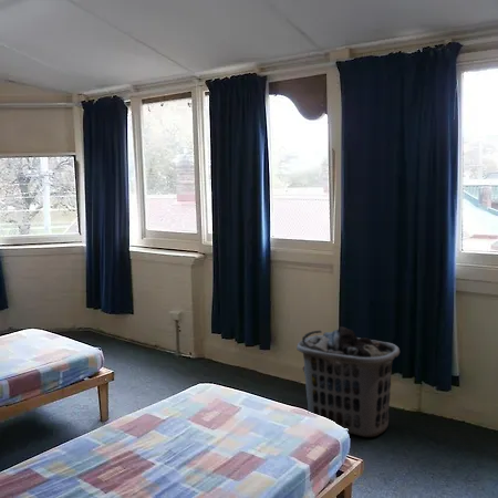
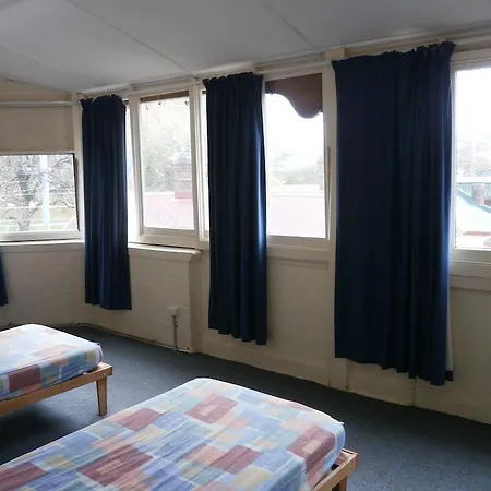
- clothes hamper (346, 376)
